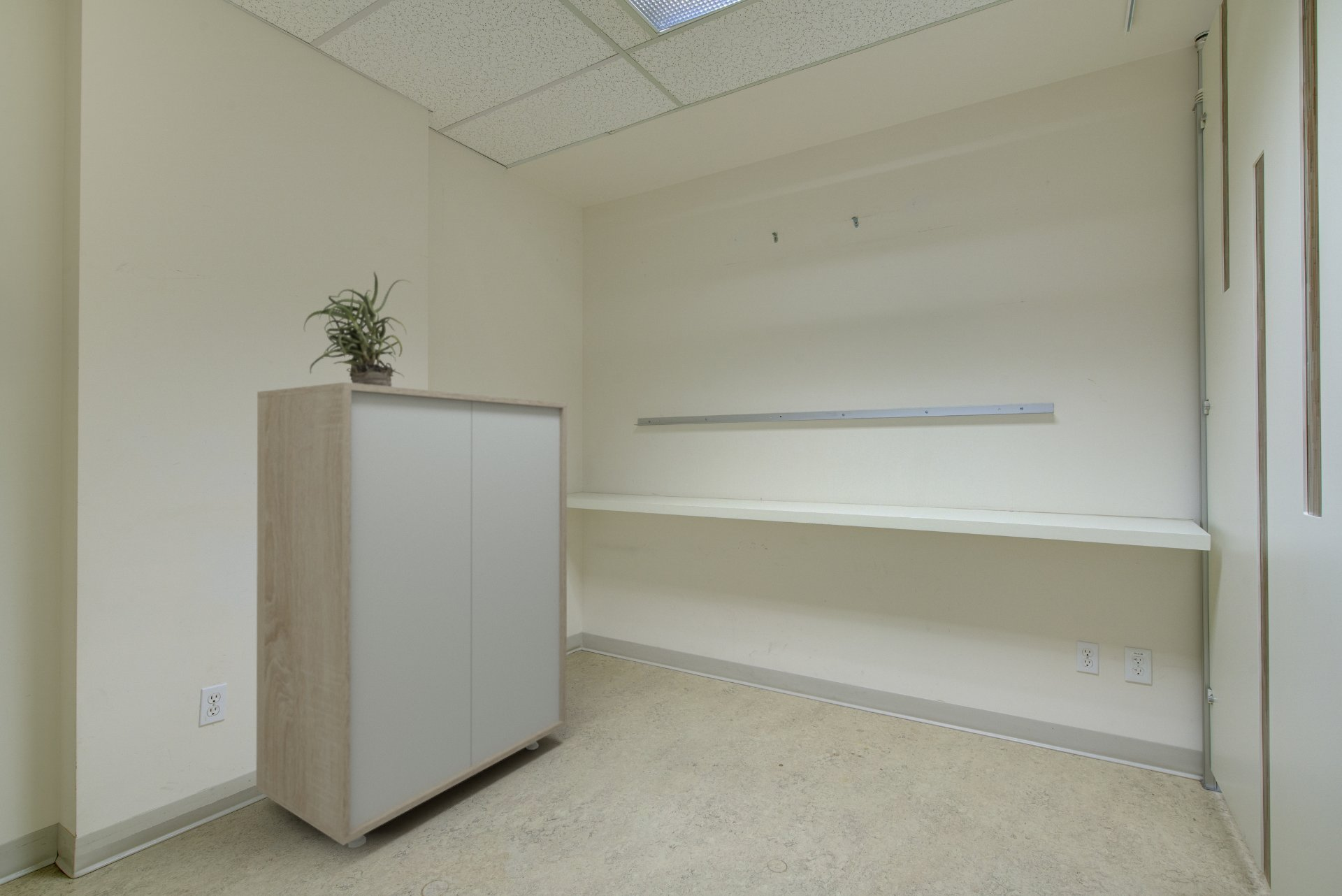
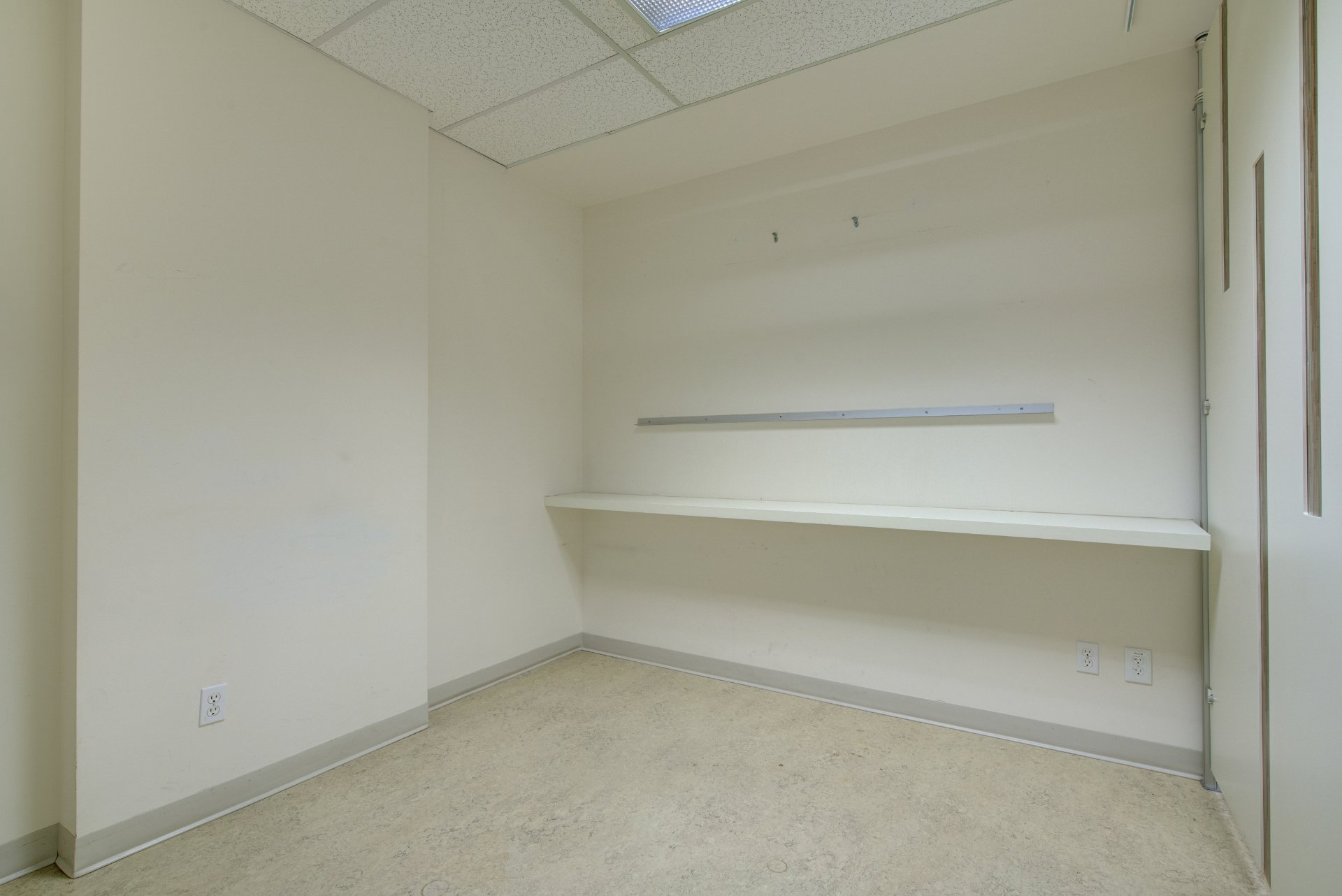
- storage cabinet (426, 586)
- potted plant (363, 333)
